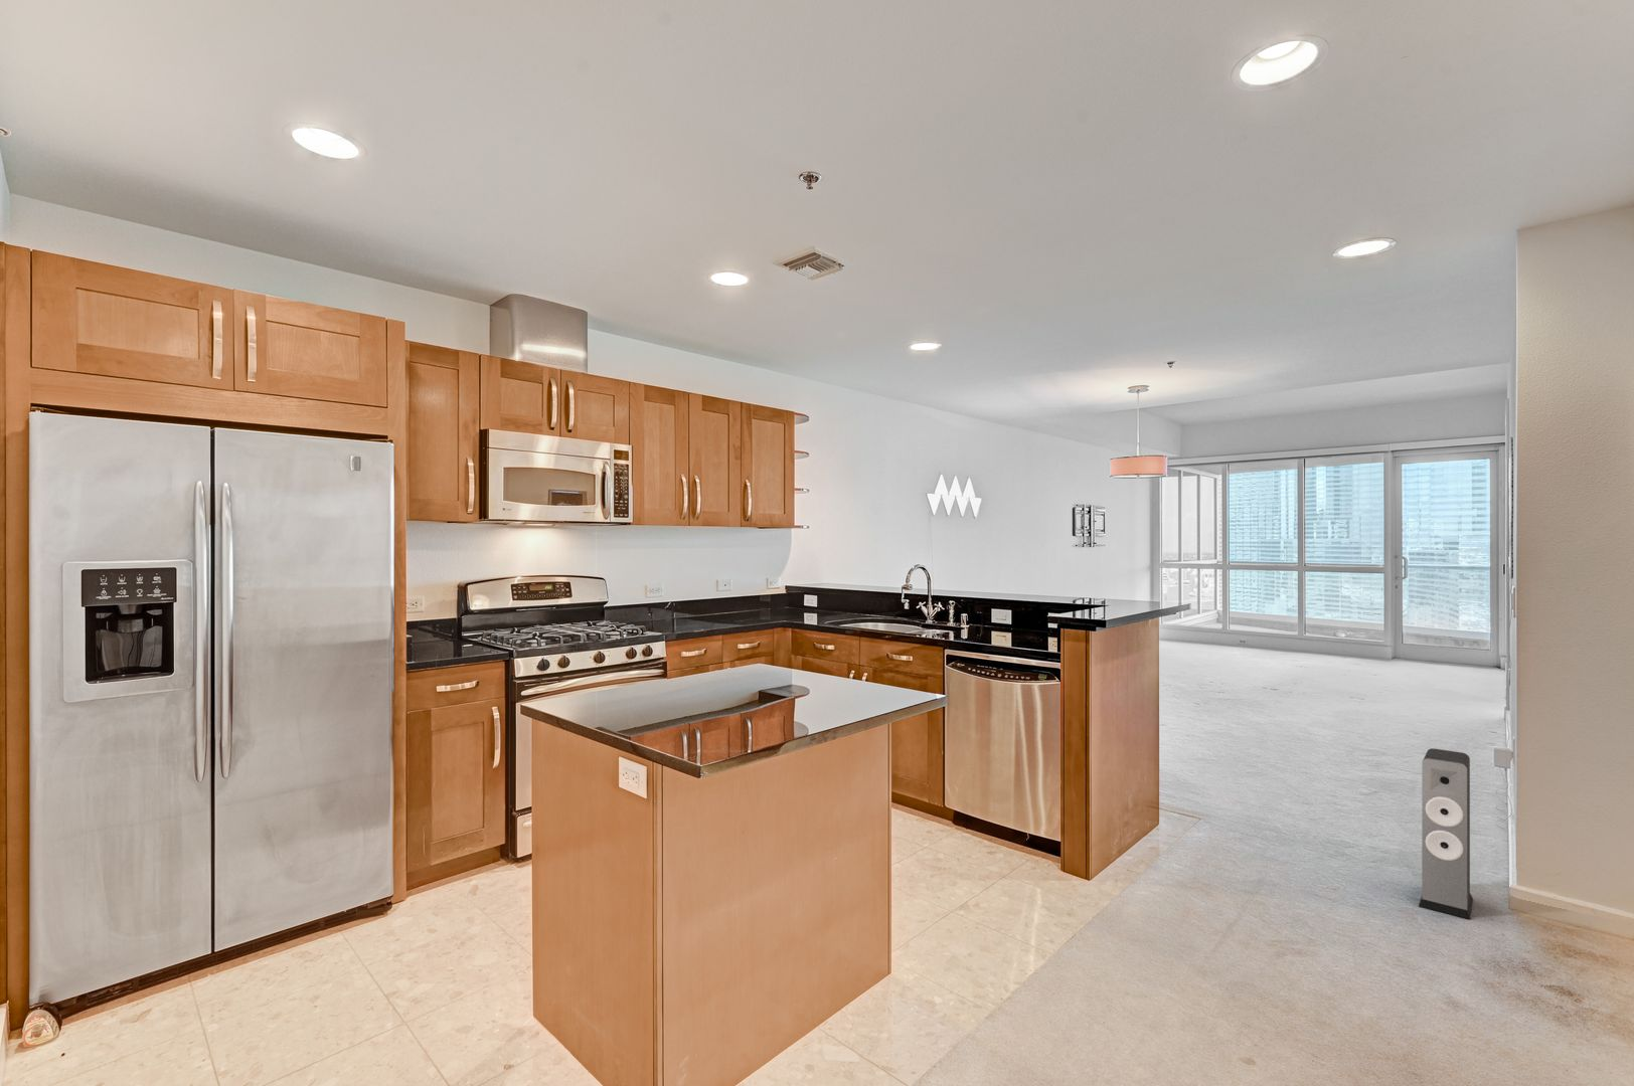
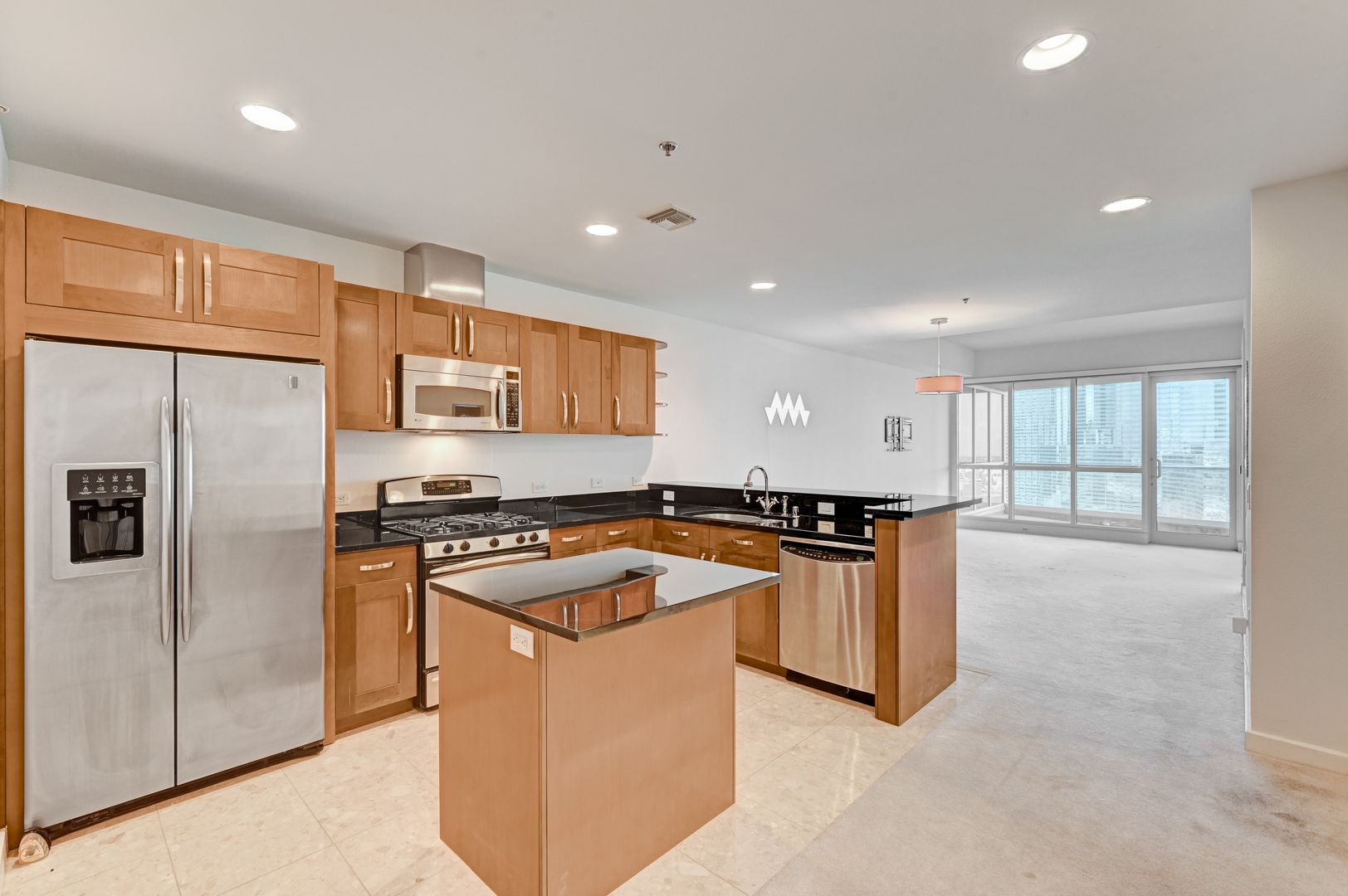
- speaker (1446, 829)
